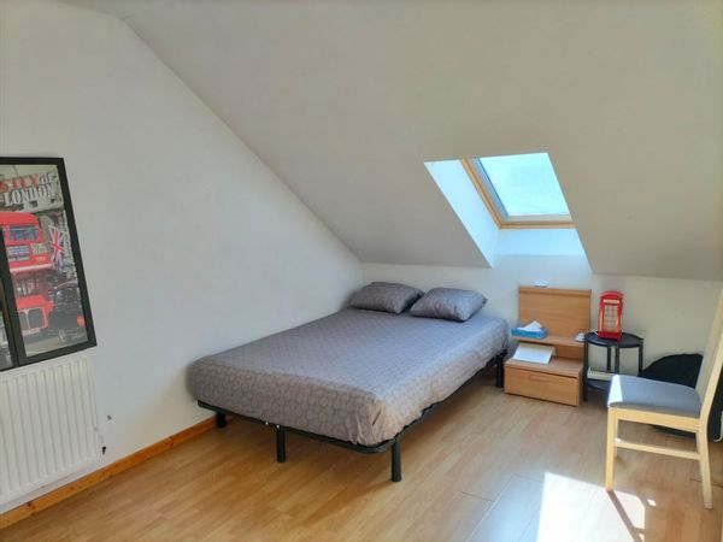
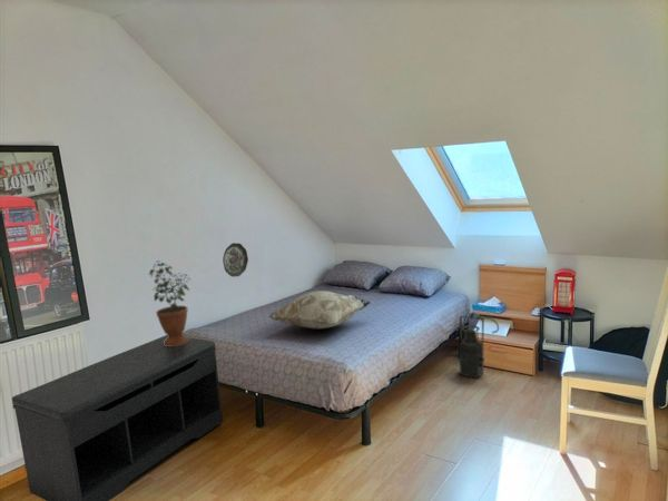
+ potted plant (170, 301)
+ decorative pillow (321, 308)
+ lantern (478, 344)
+ bench (131, 410)
+ decorative plate (234, 259)
